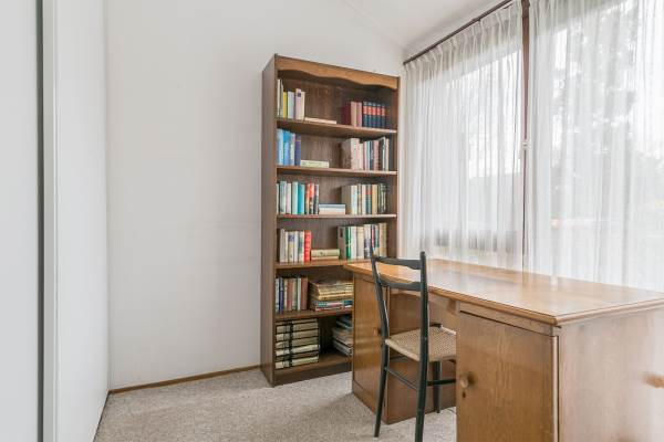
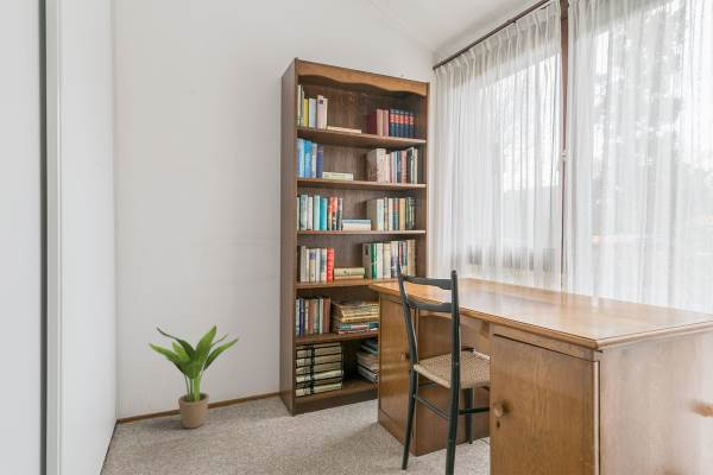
+ potted plant (197, 374)
